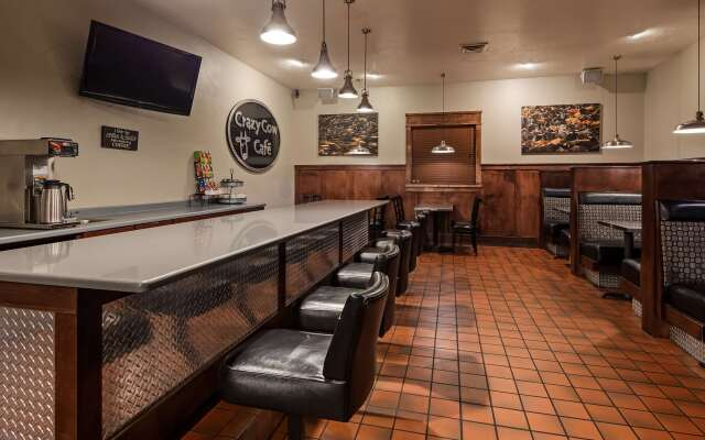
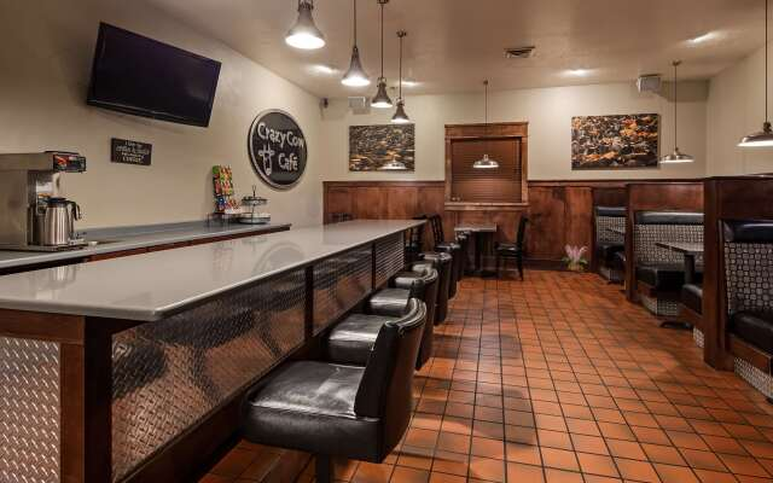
+ decorative plant (575, 257)
